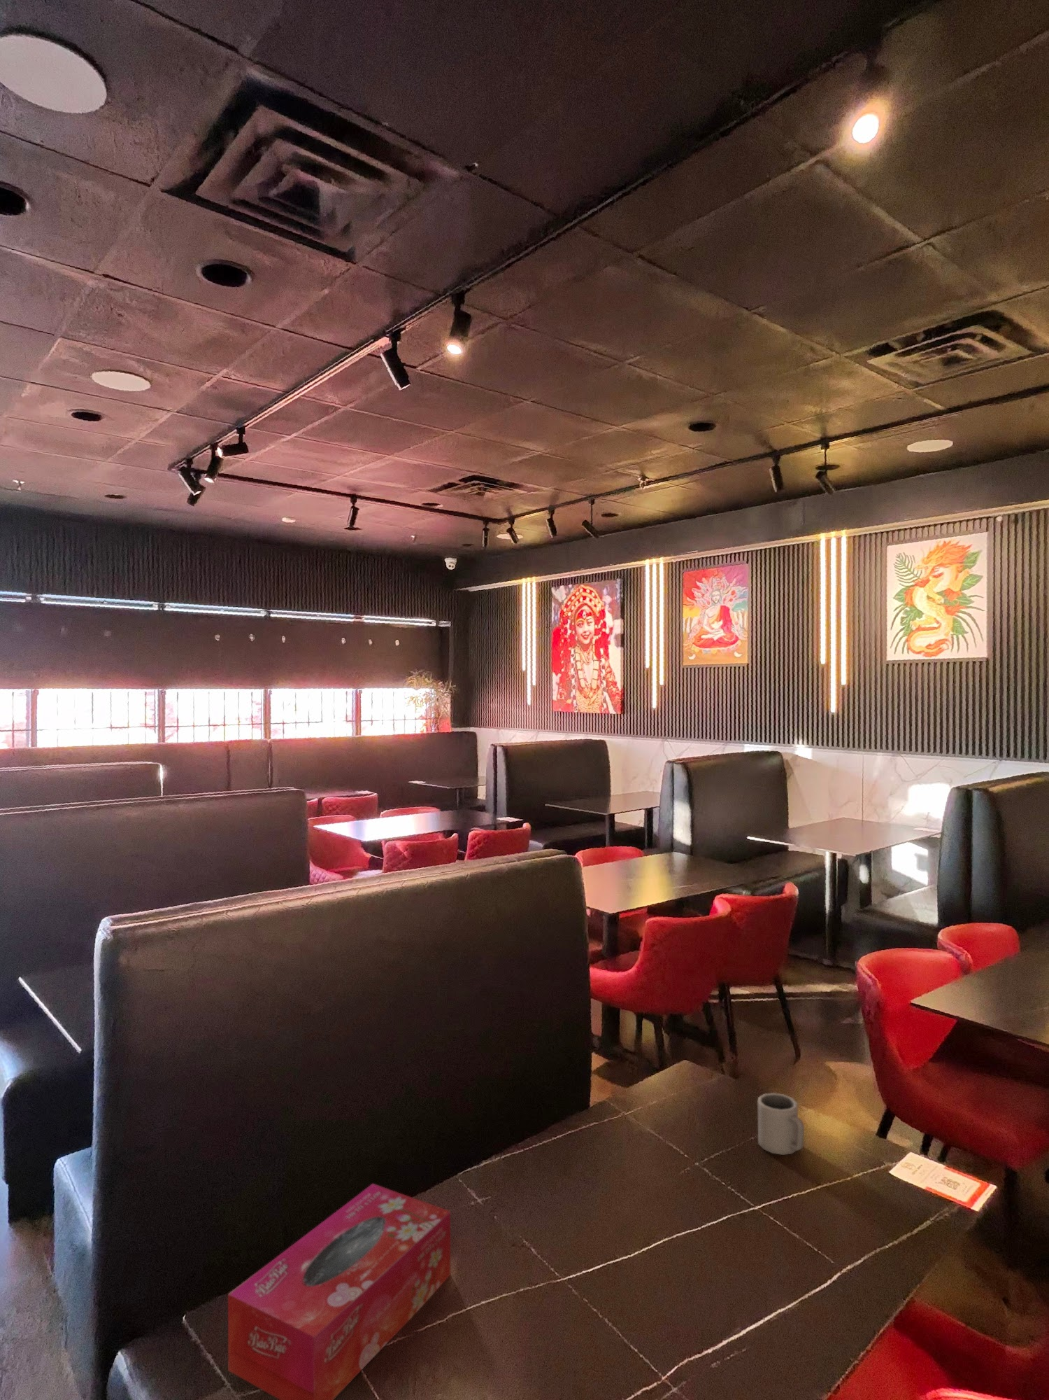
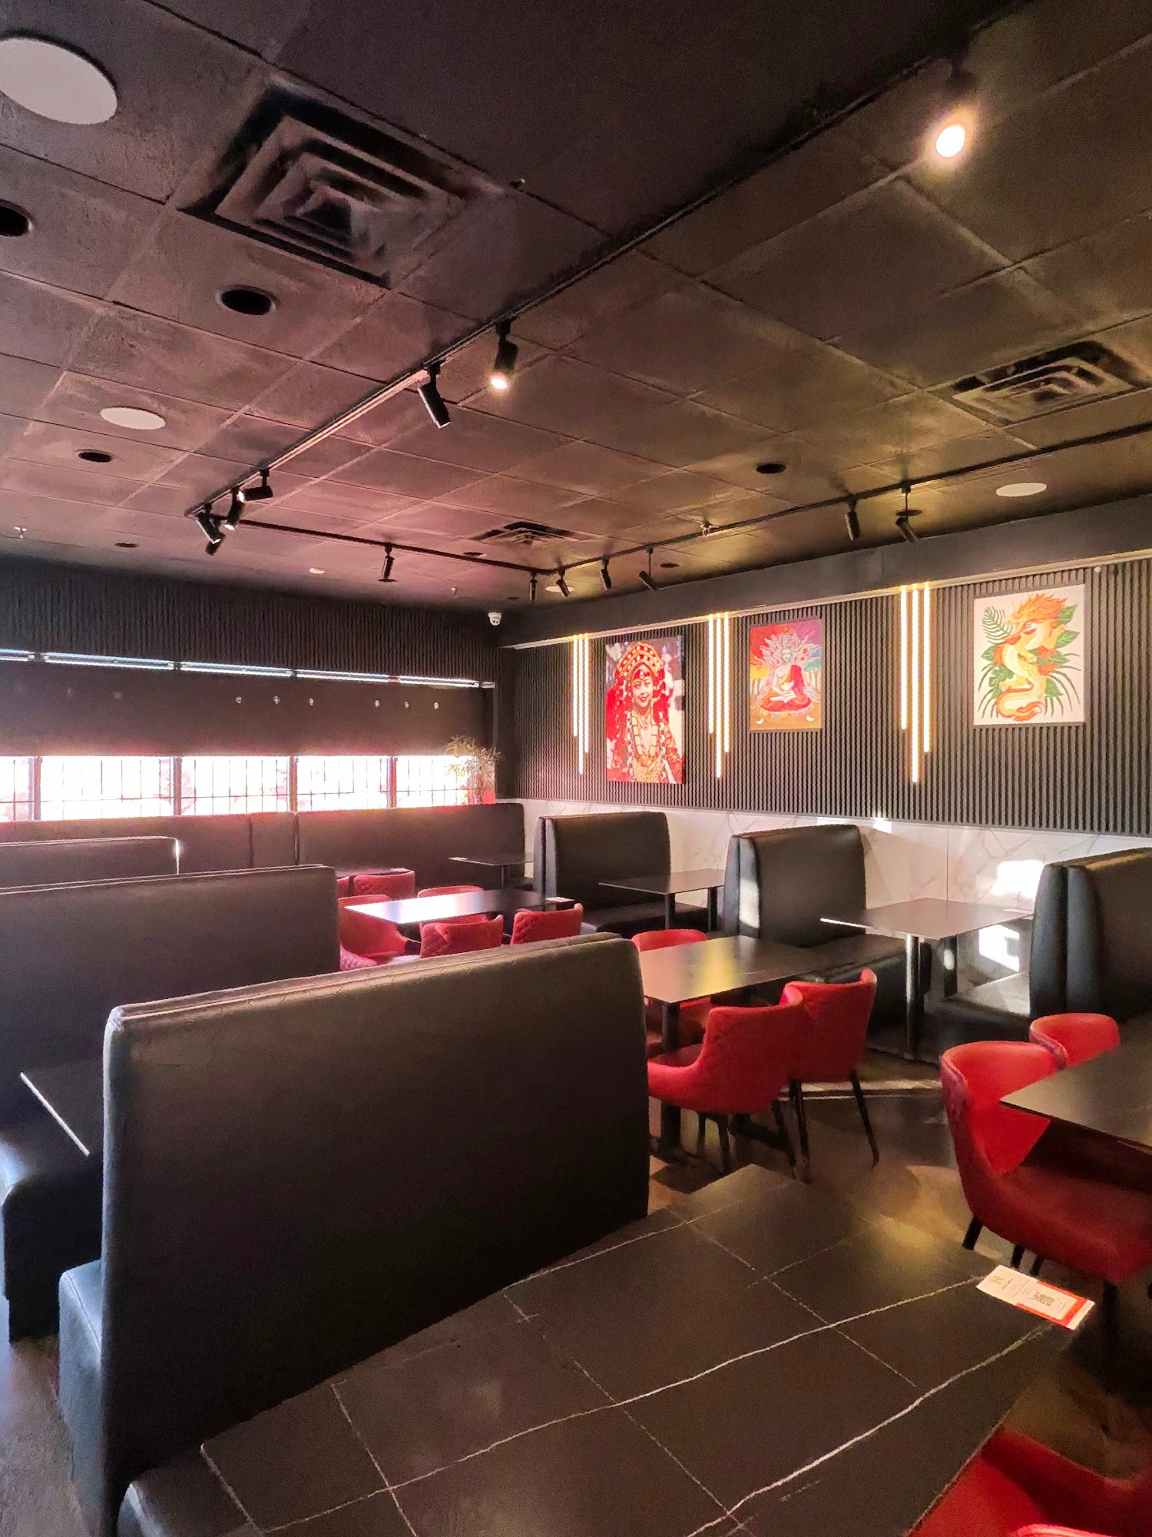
- cup (782, 1126)
- tissue box (347, 1284)
